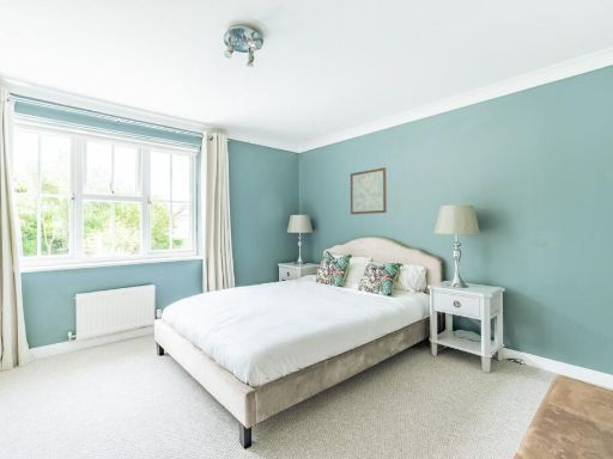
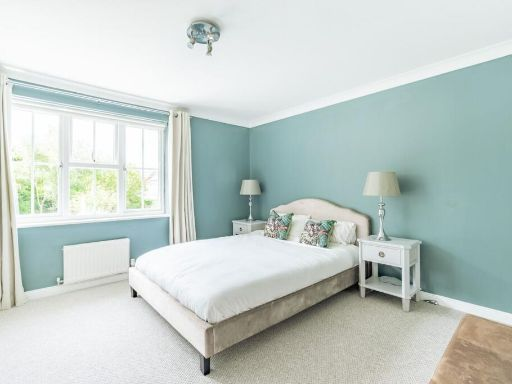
- wall art (369, 191)
